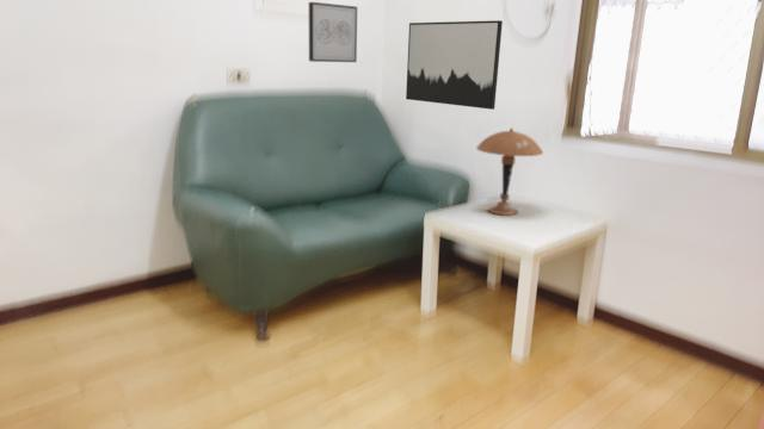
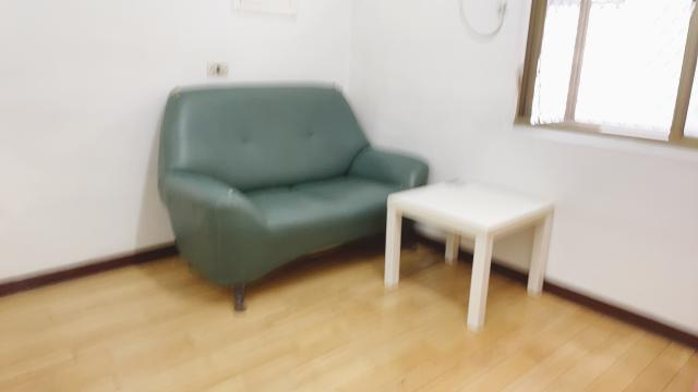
- wall art (333, 33)
- table lamp (506, 170)
- wall art (449, 63)
